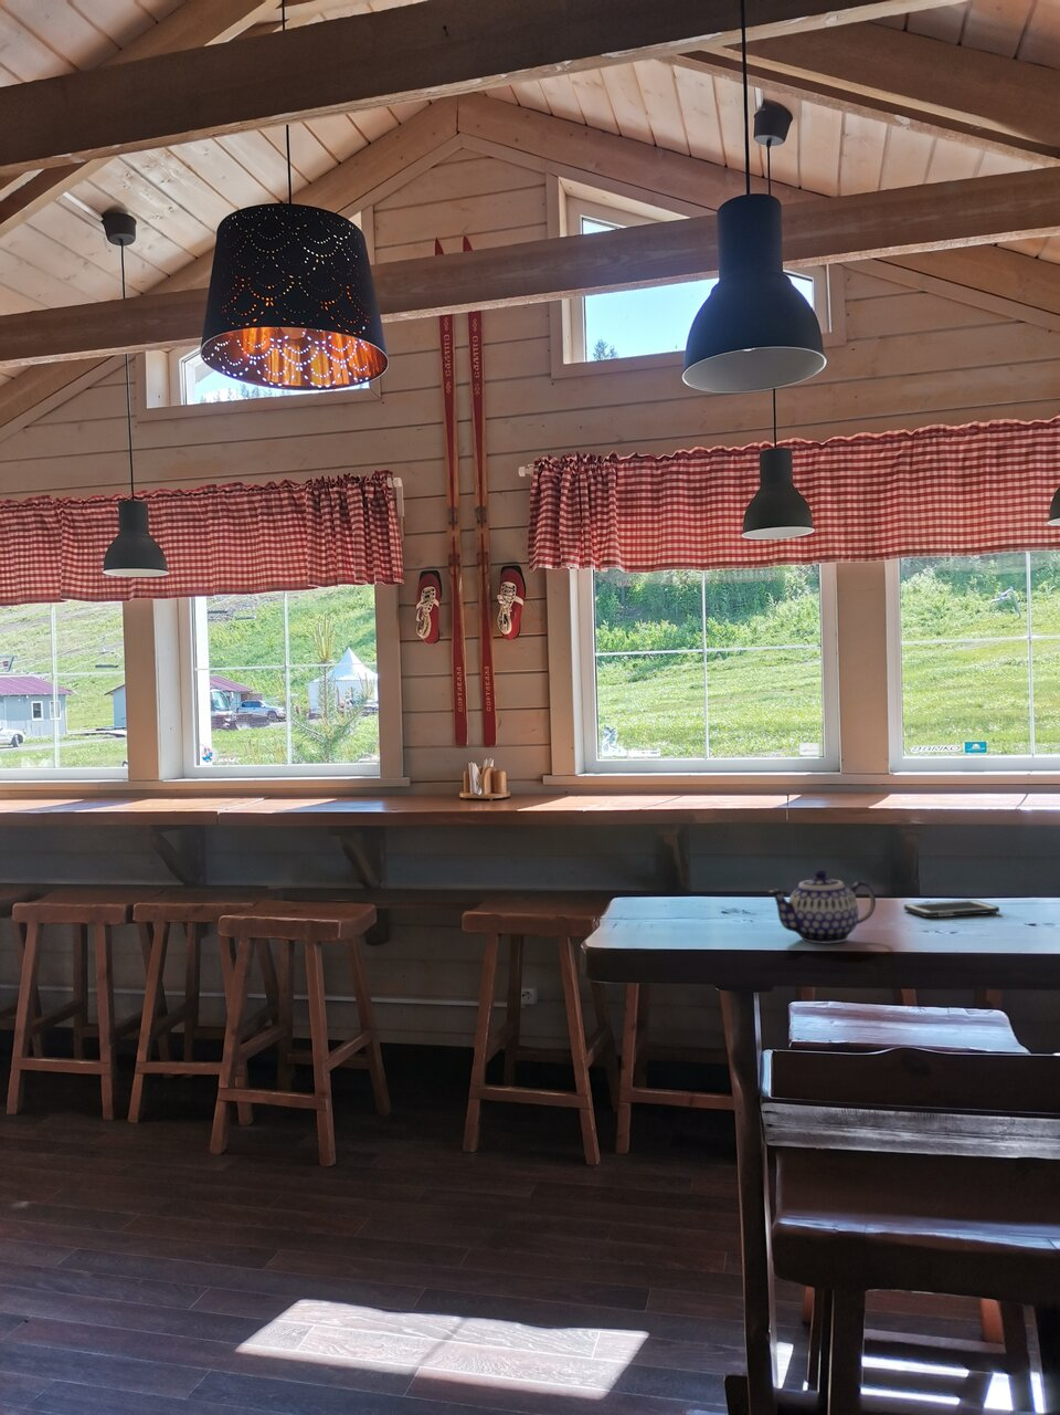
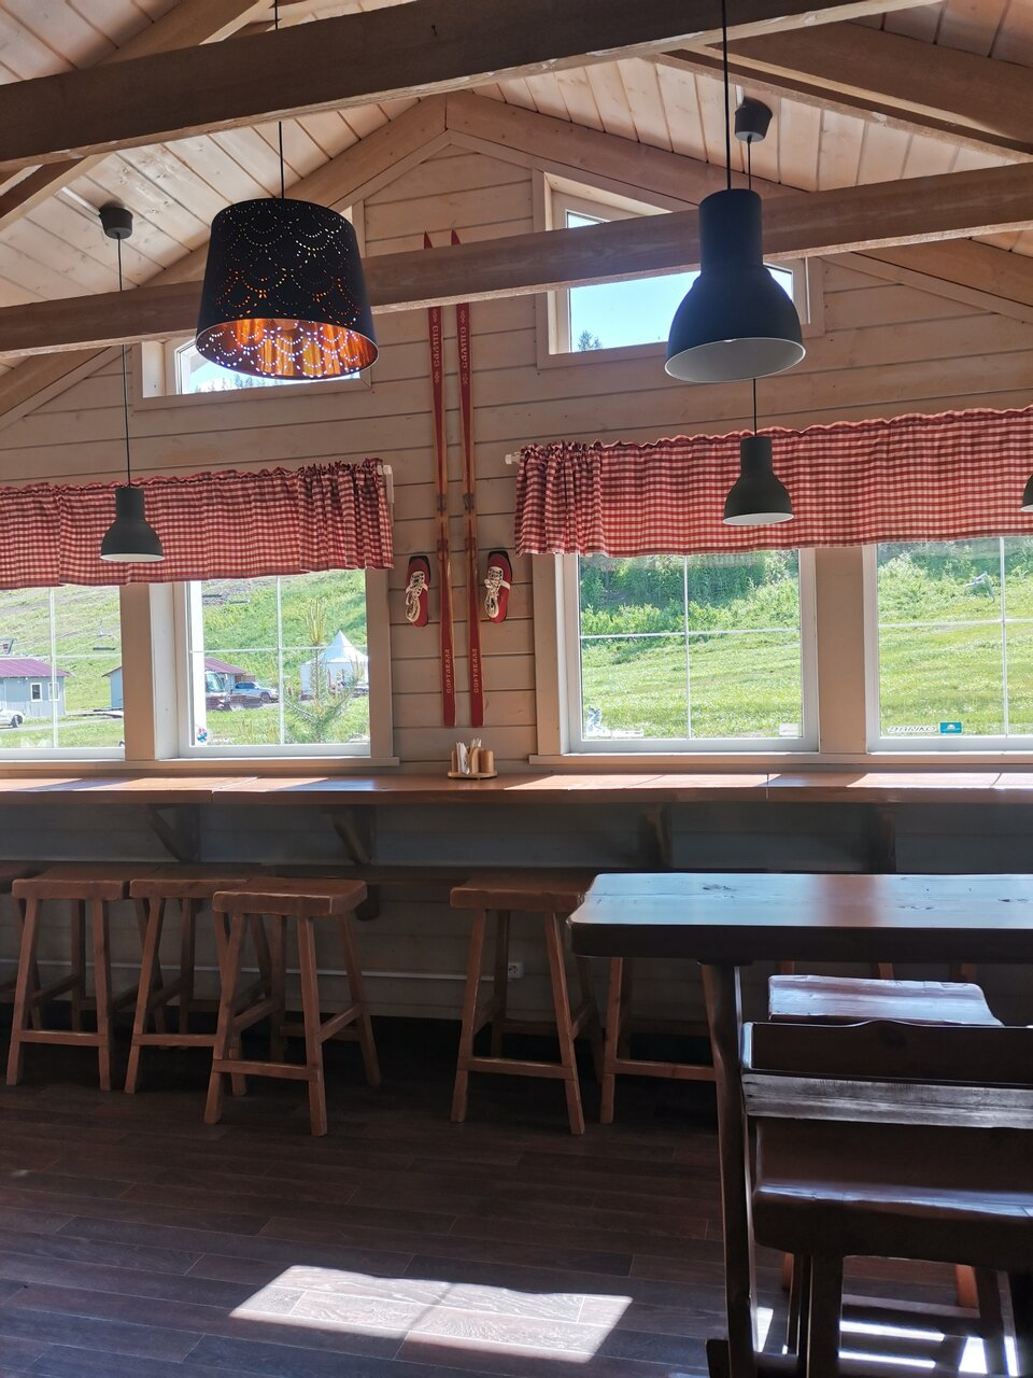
- cell phone (951, 909)
- teapot (822, 905)
